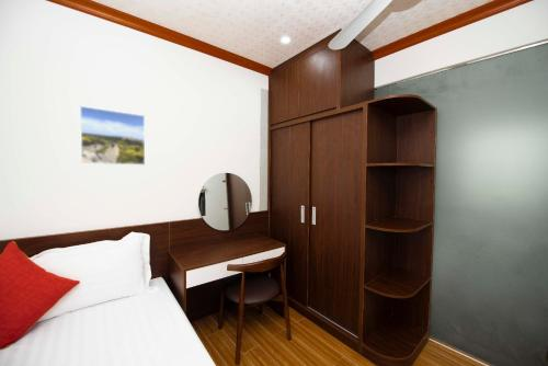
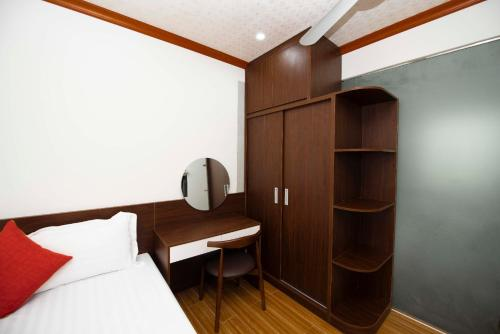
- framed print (114, 137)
